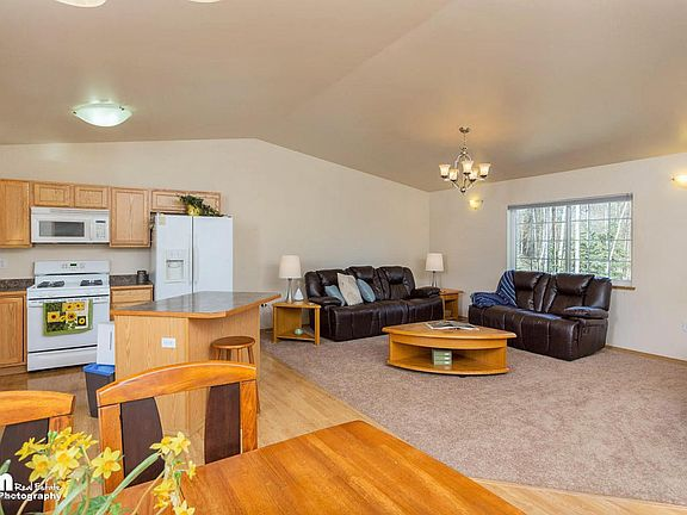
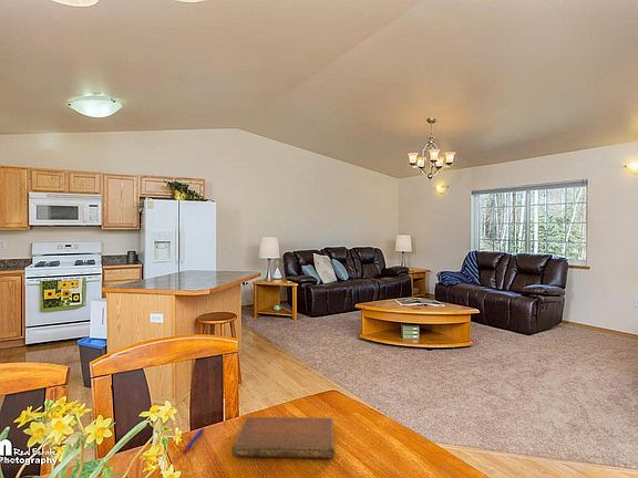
+ notebook (286, 436)
+ pen (194, 438)
